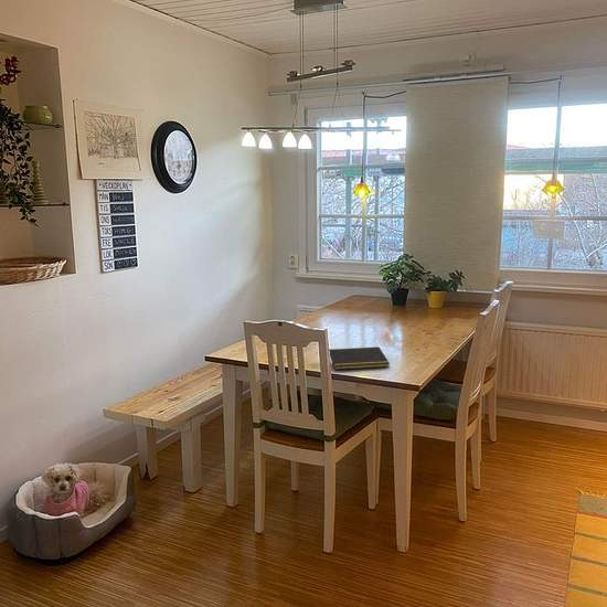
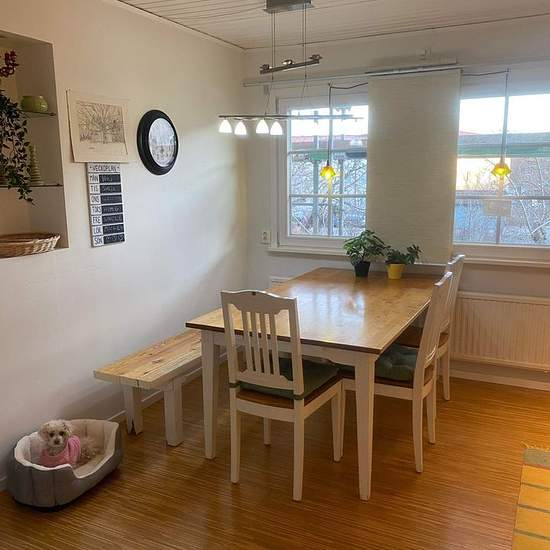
- notepad (358, 358)
